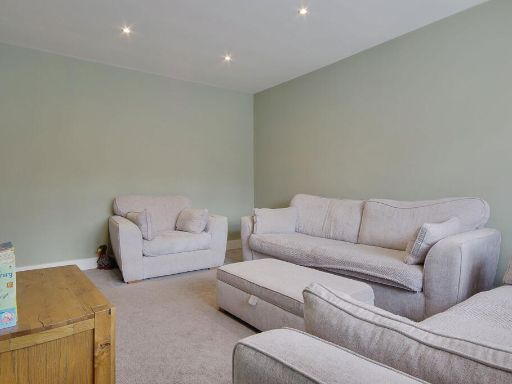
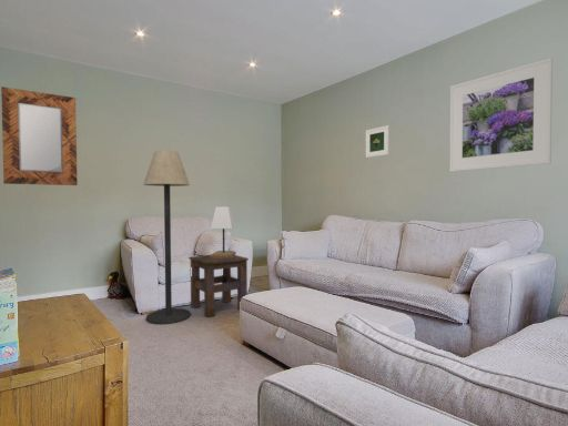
+ floor lamp (168, 234)
+ home mirror (41, 139)
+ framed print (376, 142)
+ side table (217, 282)
+ lamp (223, 231)
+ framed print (495, 121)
